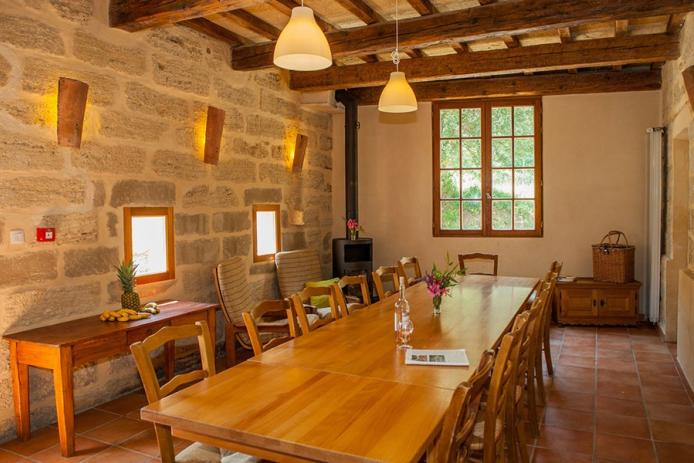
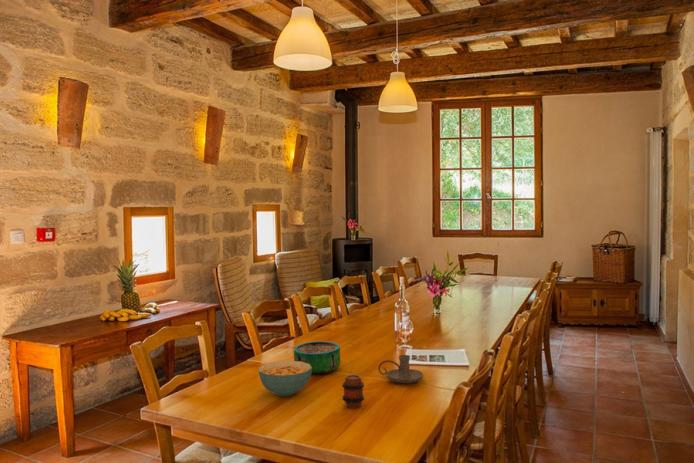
+ candle holder (400, 368)
+ cereal bowl (285, 380)
+ decorative bowl (317, 357)
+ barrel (353, 391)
